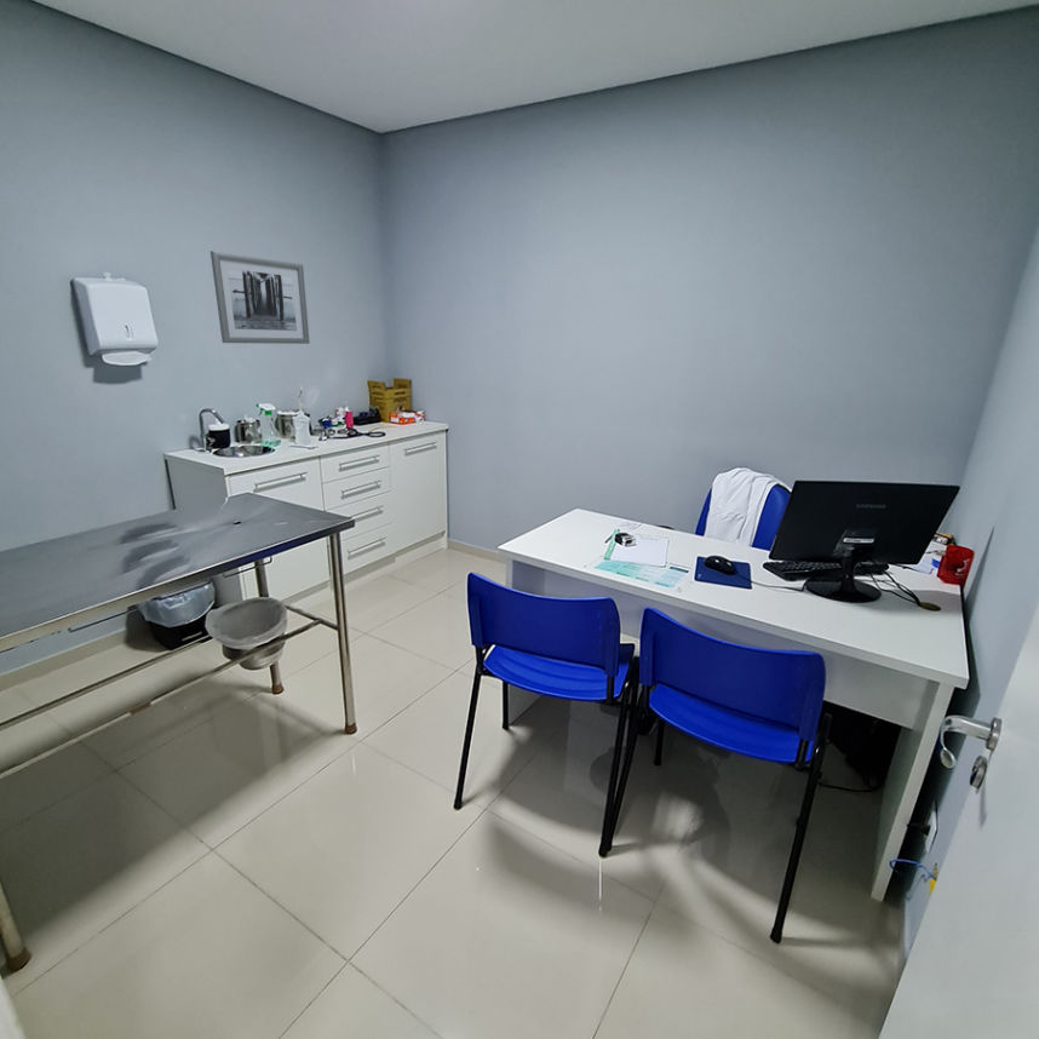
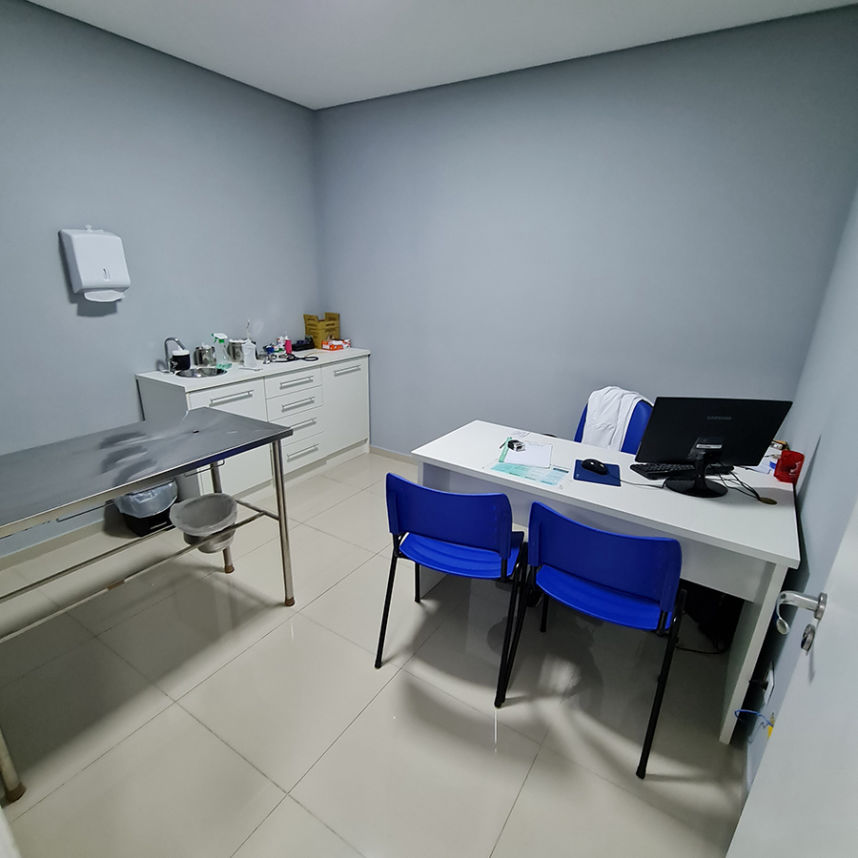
- wall art (264, 302)
